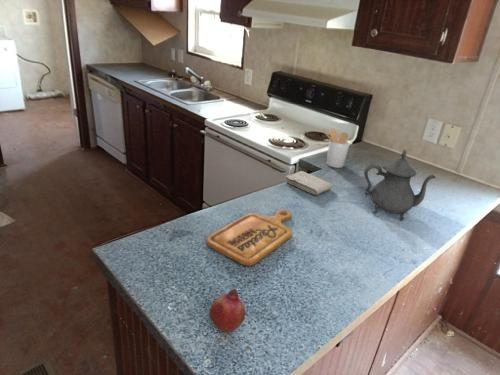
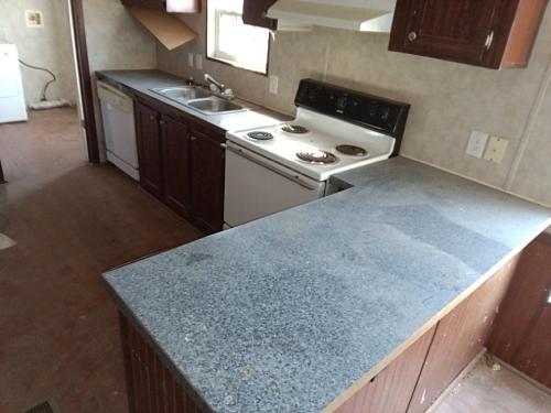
- utensil holder (333, 146)
- cutting board (259, 230)
- washcloth (308, 181)
- fruit (227, 310)
- teapot (396, 181)
